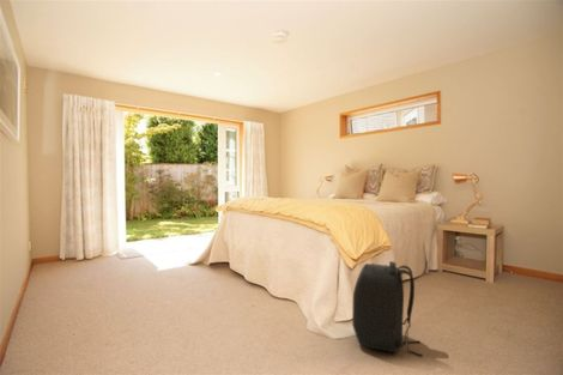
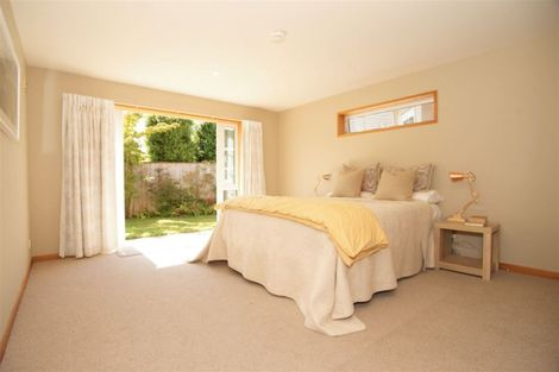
- backpack (386, 302)
